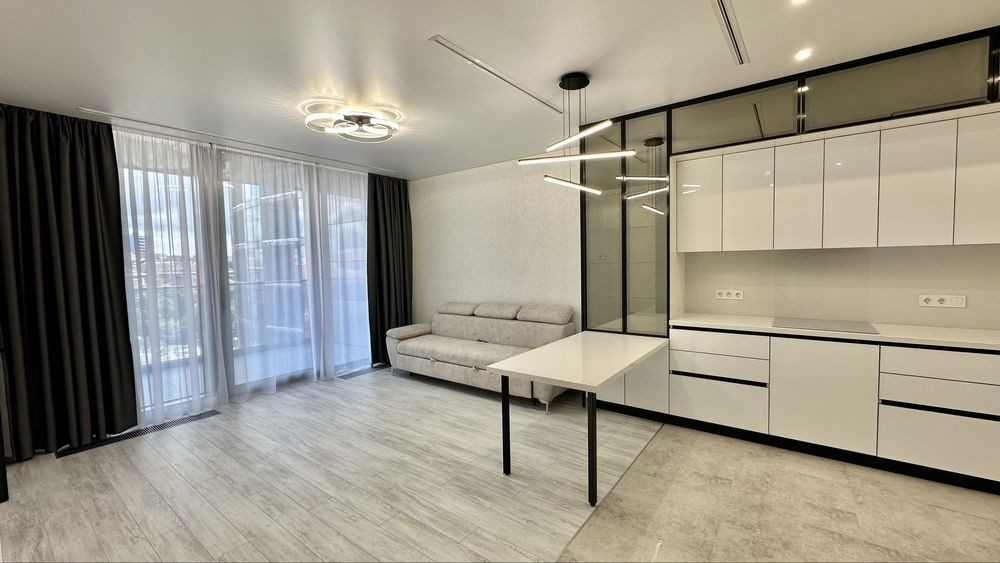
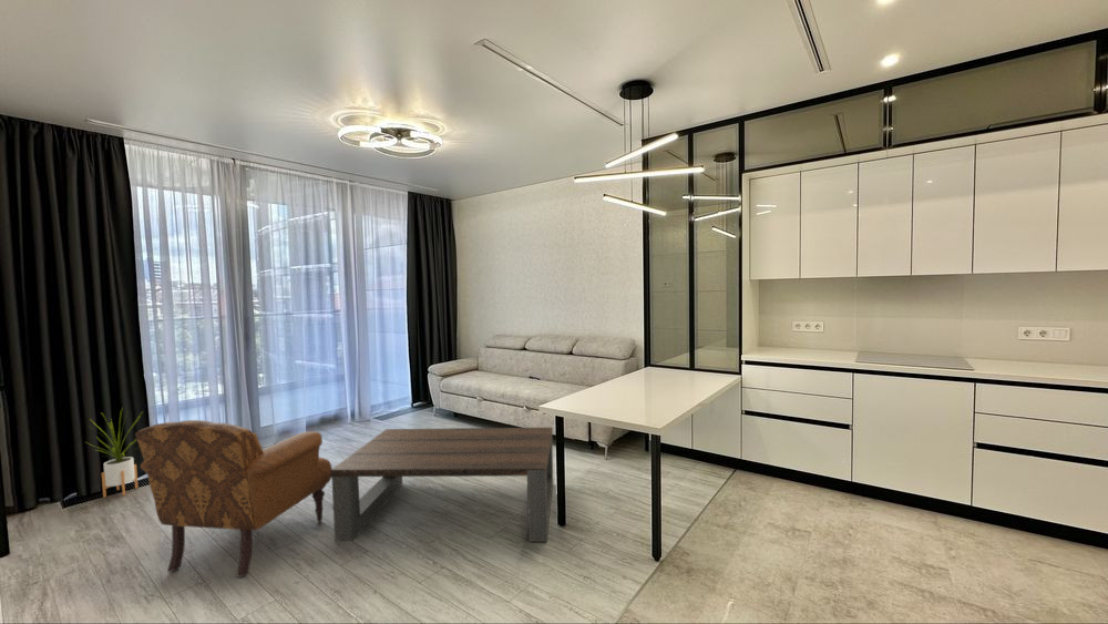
+ coffee table (455, 475)
+ armchair (245, 474)
+ house plant (119, 450)
